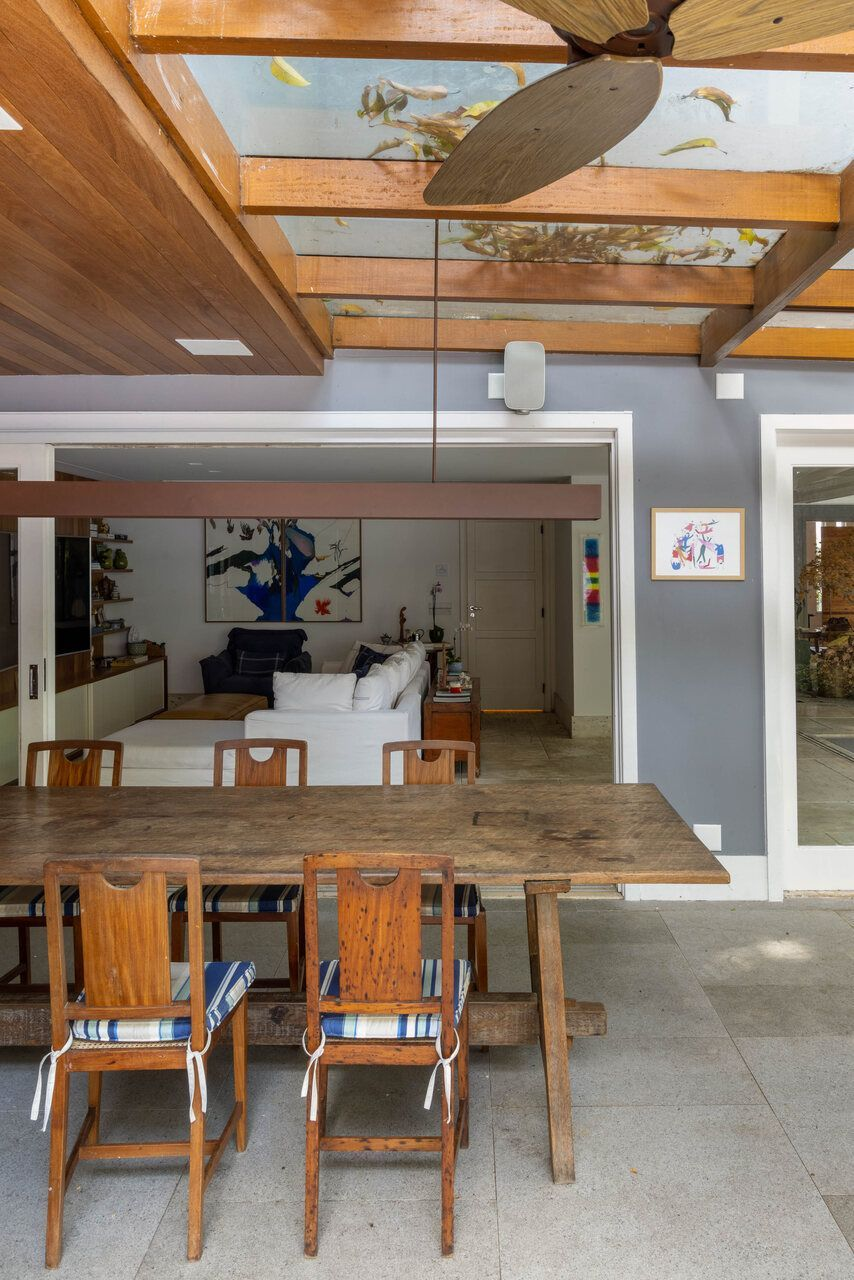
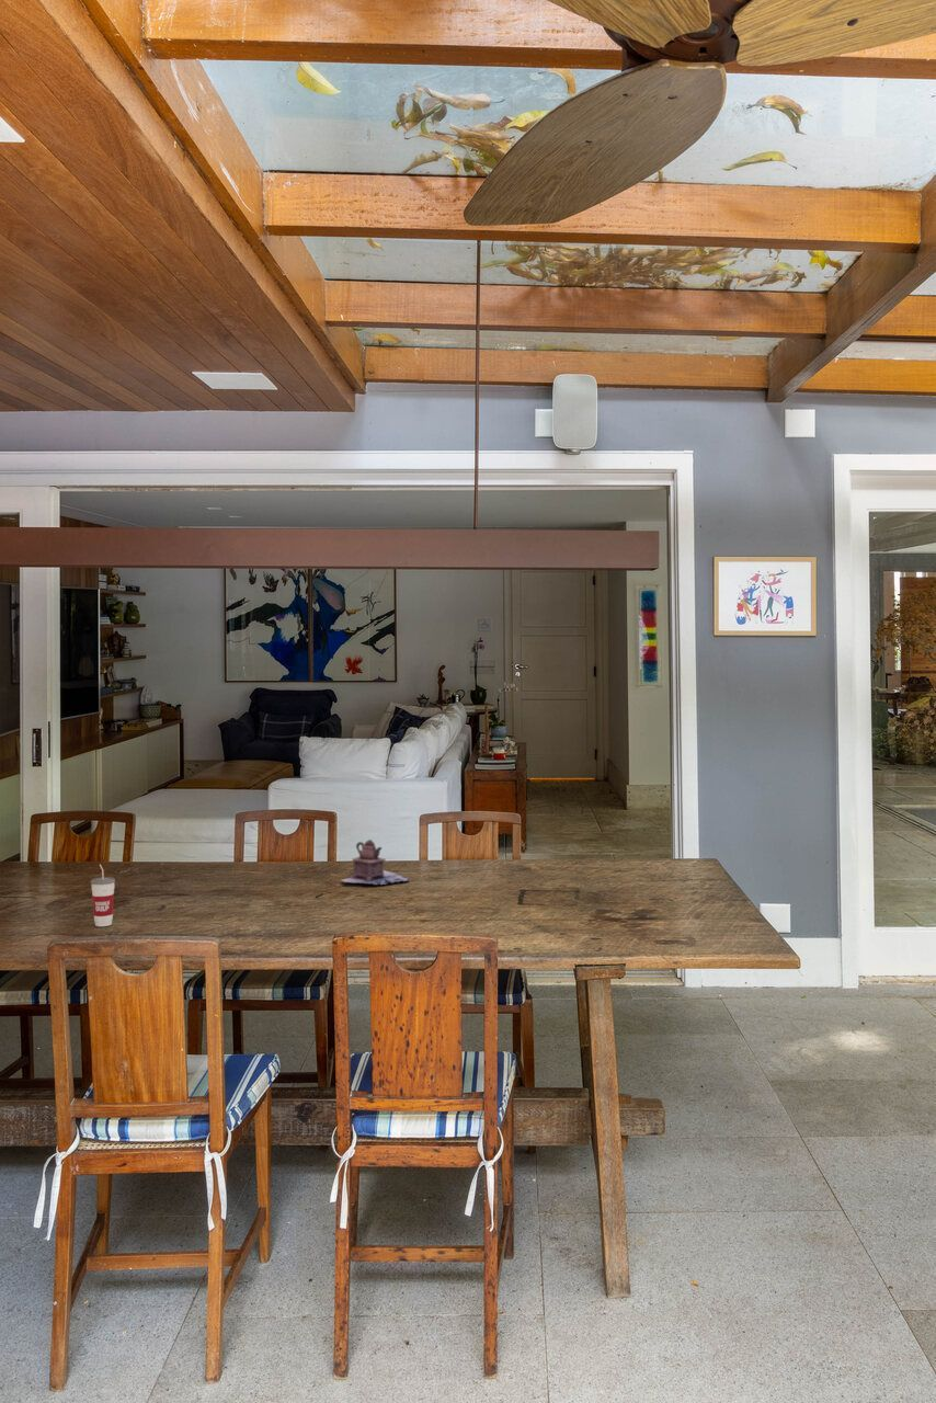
+ teapot (370, 859)
+ cup (103, 893)
